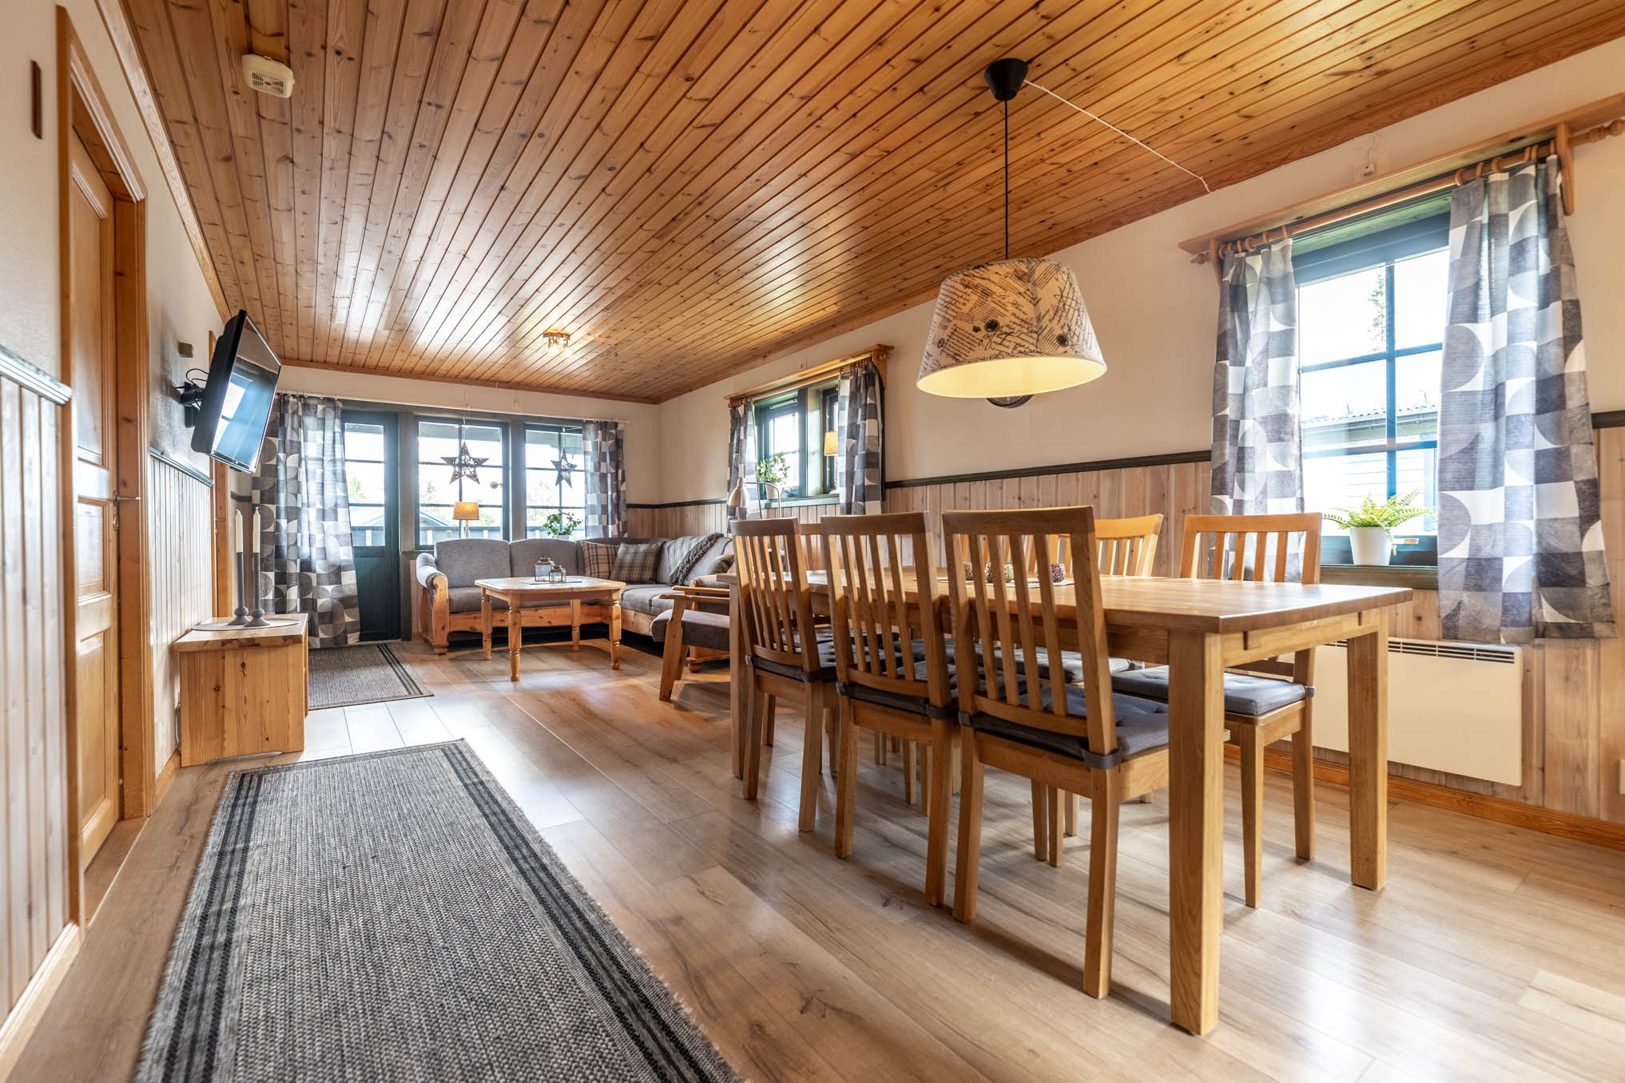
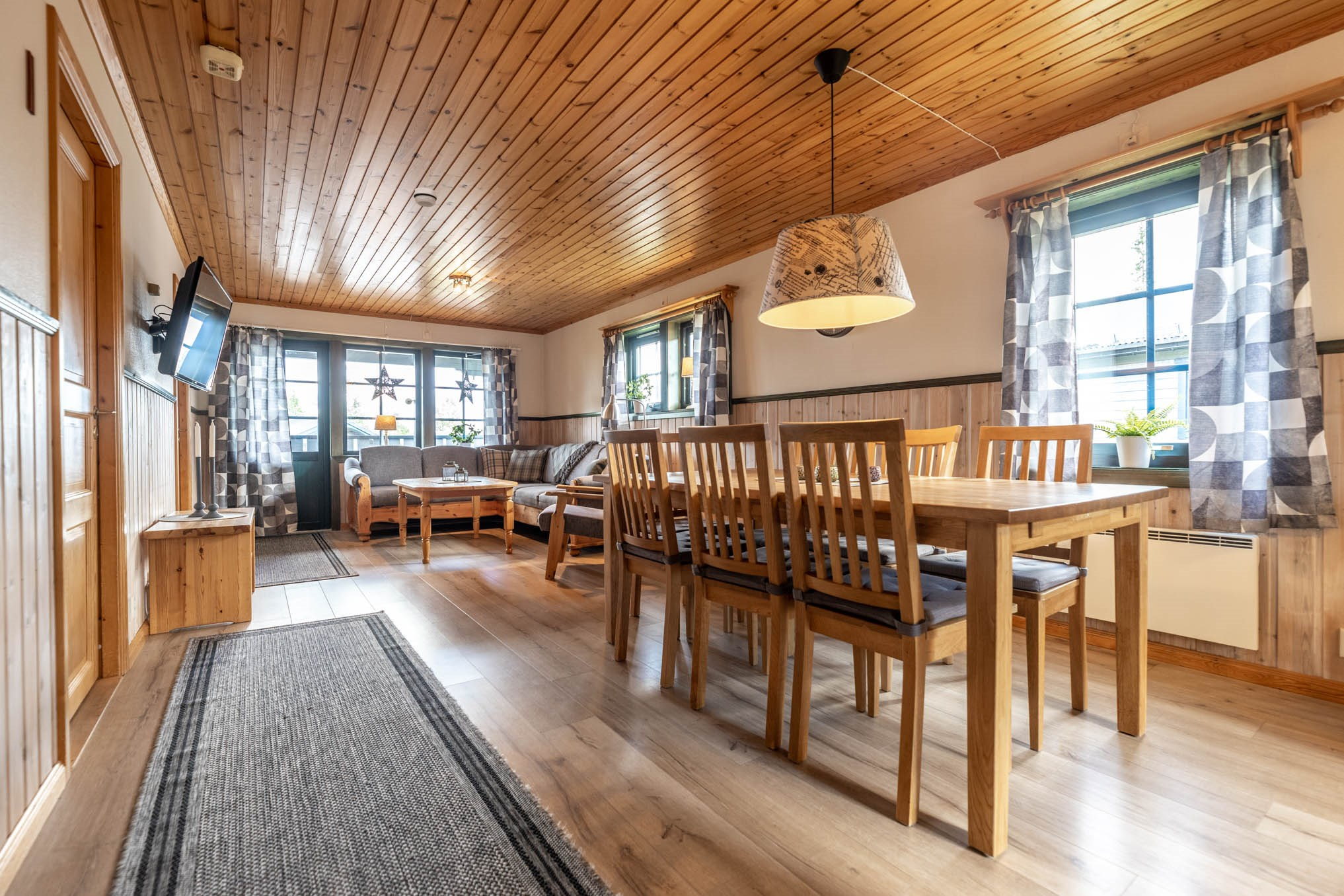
+ smoke detector (425, 198)
